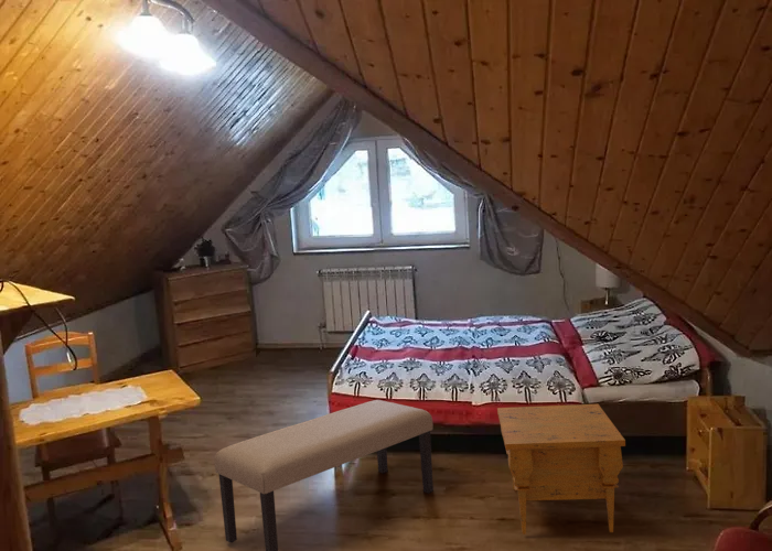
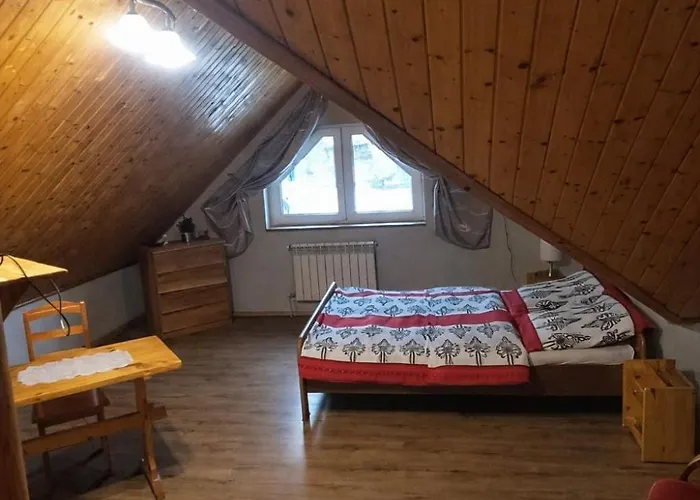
- nightstand (557, 466)
- bench (330, 468)
